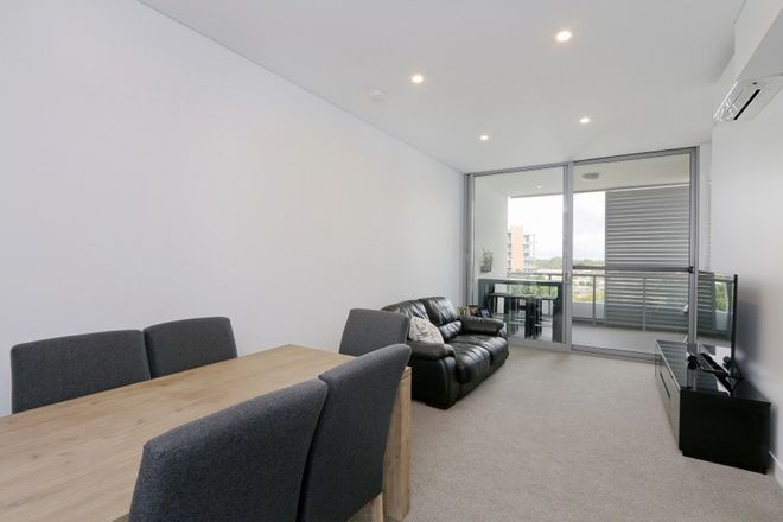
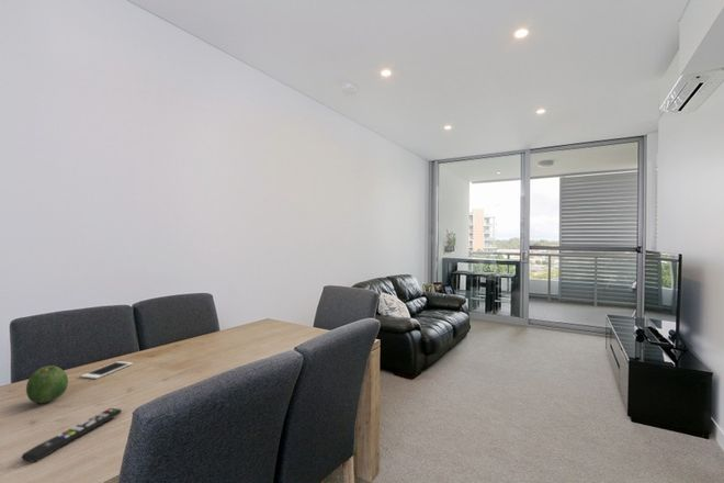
+ cell phone (108, 369)
+ remote control (77, 431)
+ fruit (47, 383)
